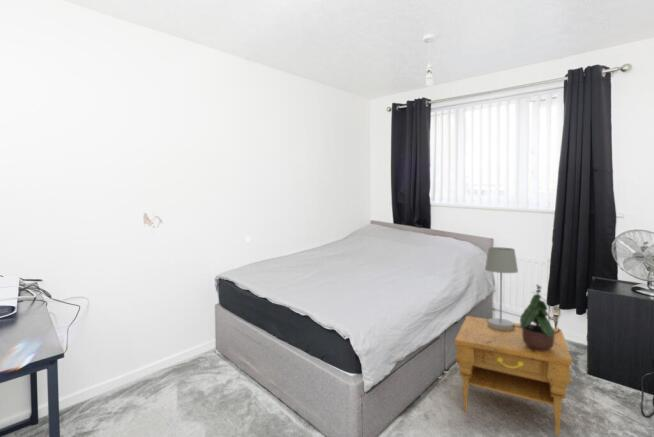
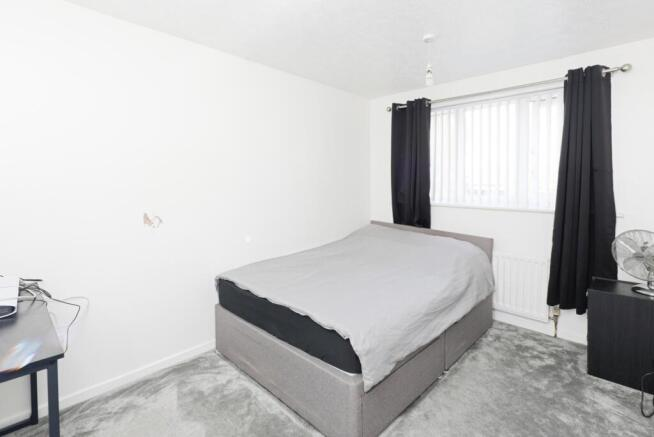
- potted plant (536, 315)
- nightstand (509, 369)
- table lamp (516, 272)
